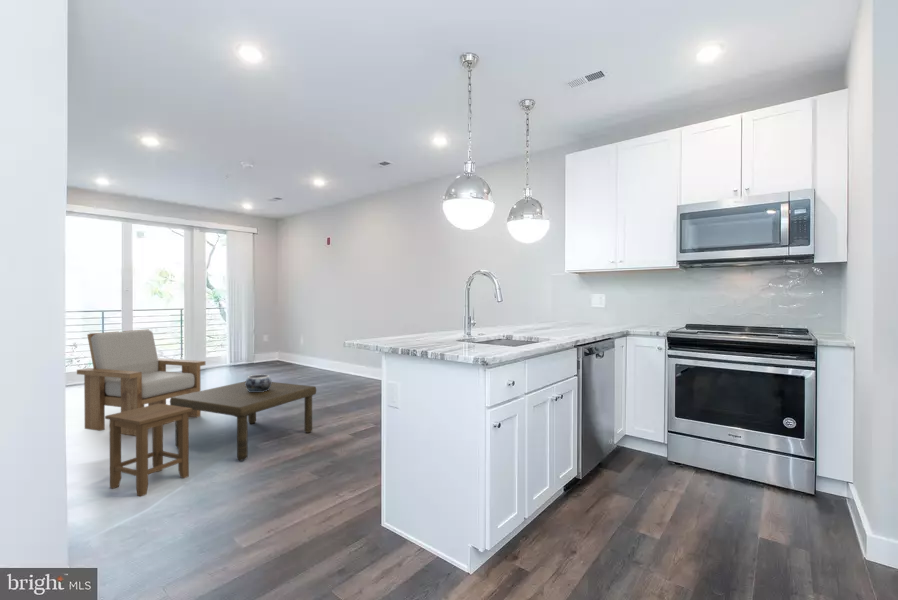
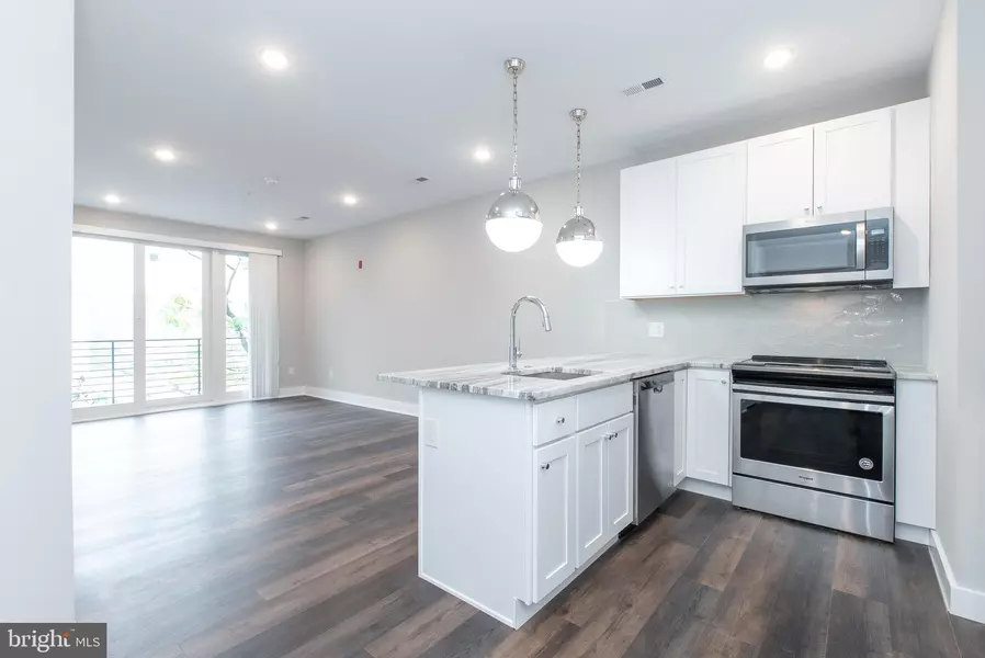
- stool (152, 446)
- armchair (144, 377)
- decorative bowl (258, 383)
- coffee table (247, 415)
